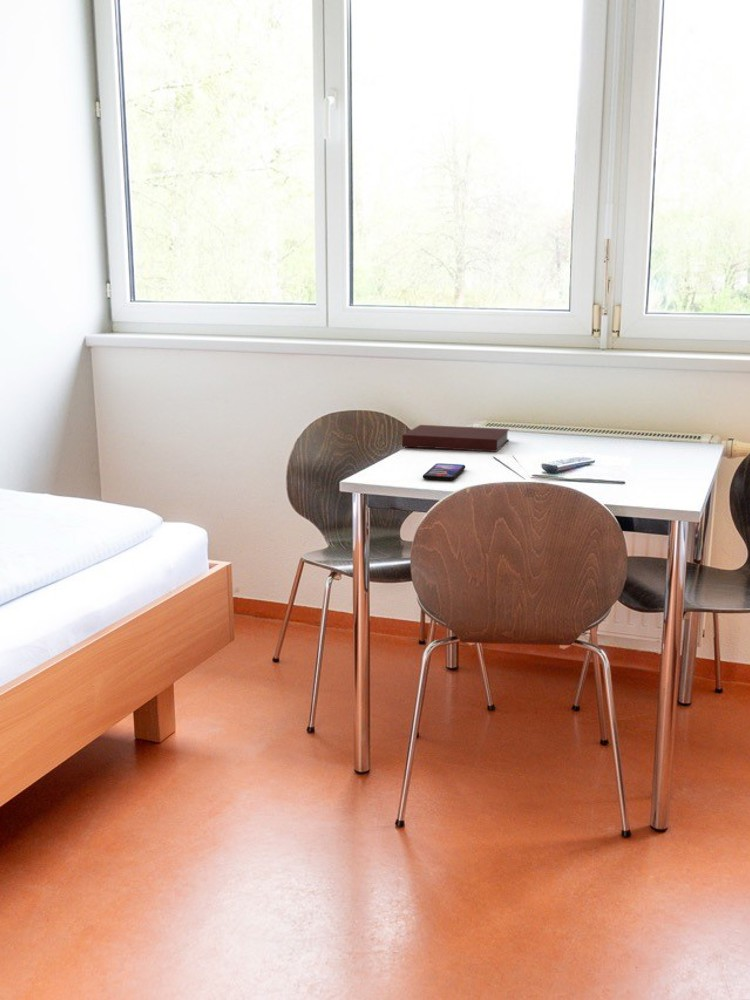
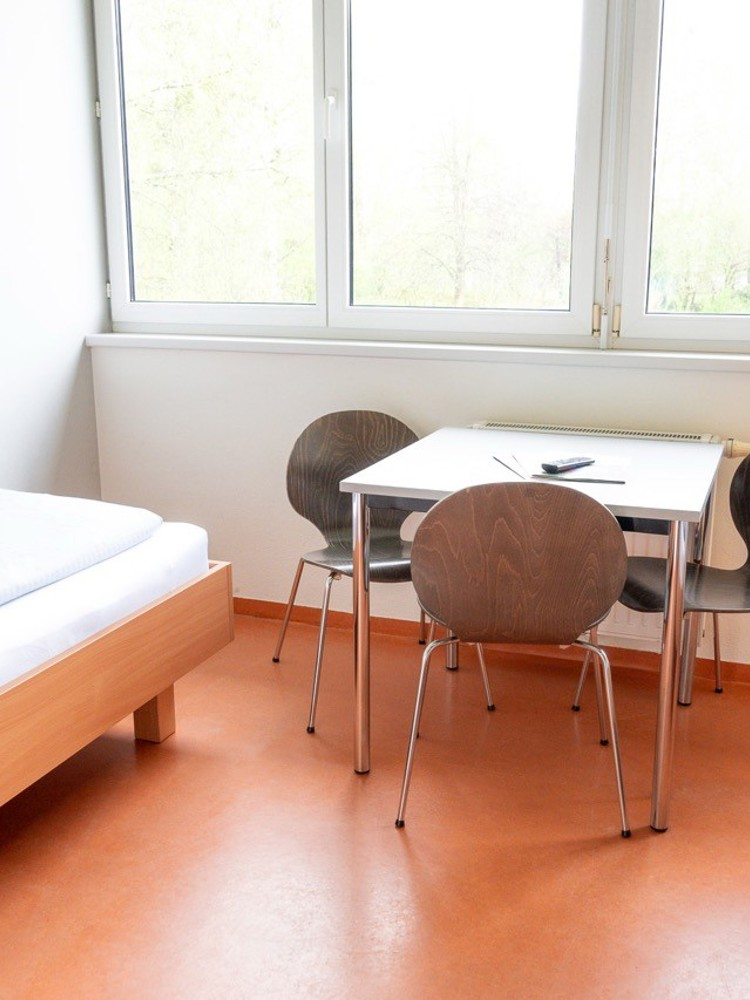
- notebook (456, 437)
- smartphone (444, 471)
